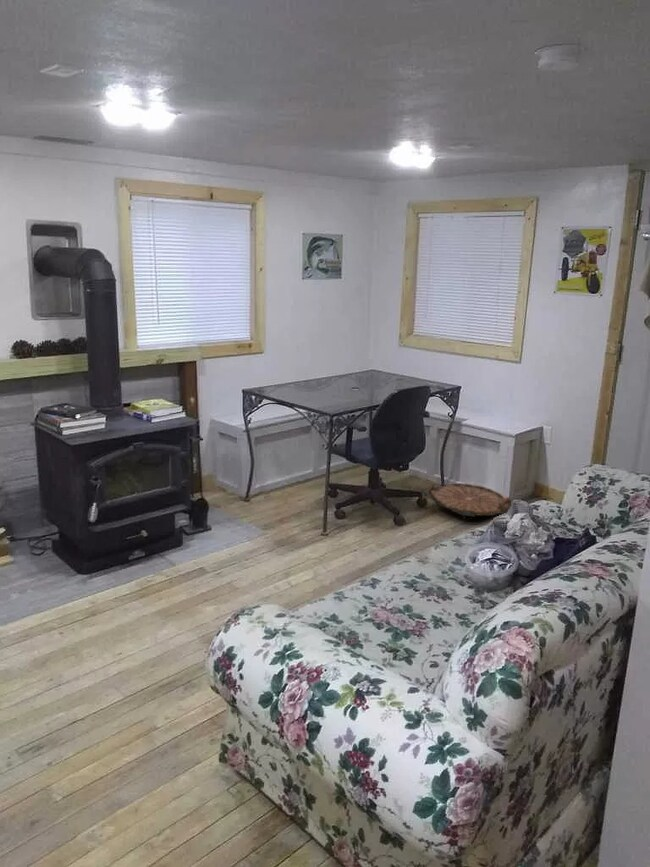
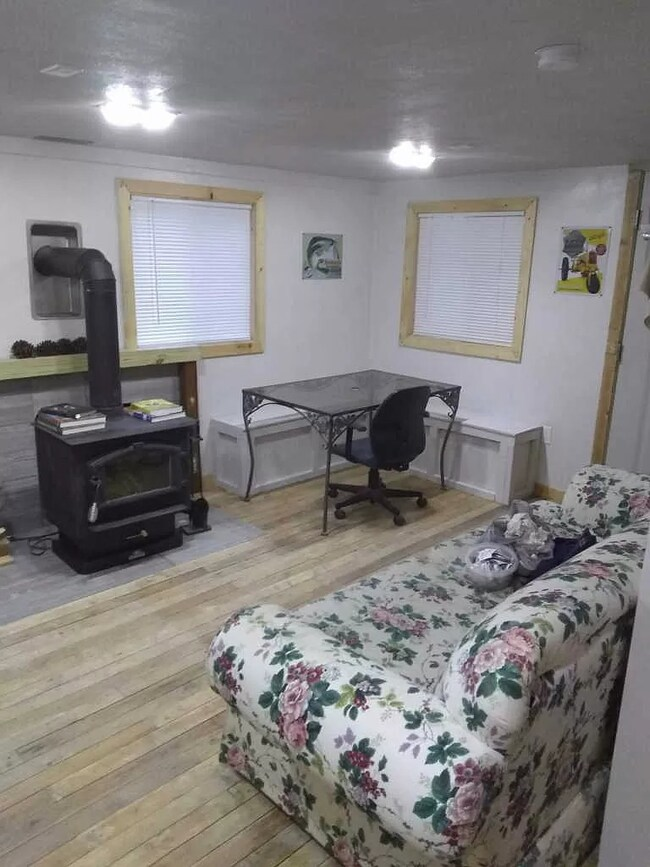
- woven basket (471, 500)
